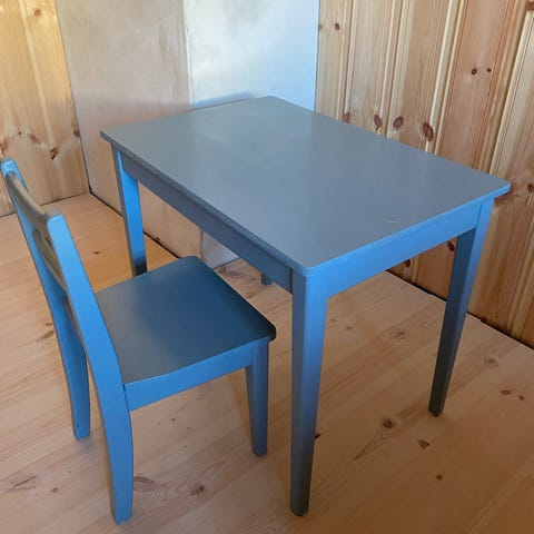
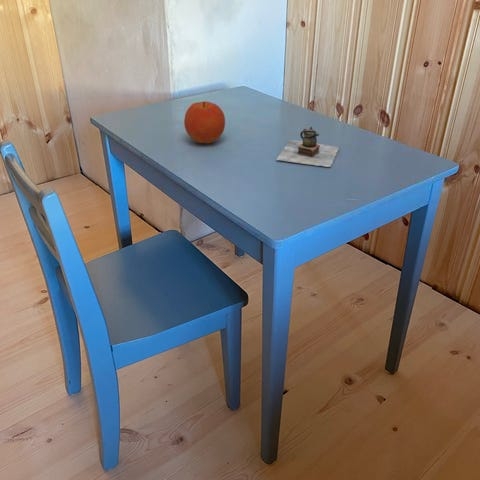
+ fruit (204, 122)
+ teapot (309, 140)
